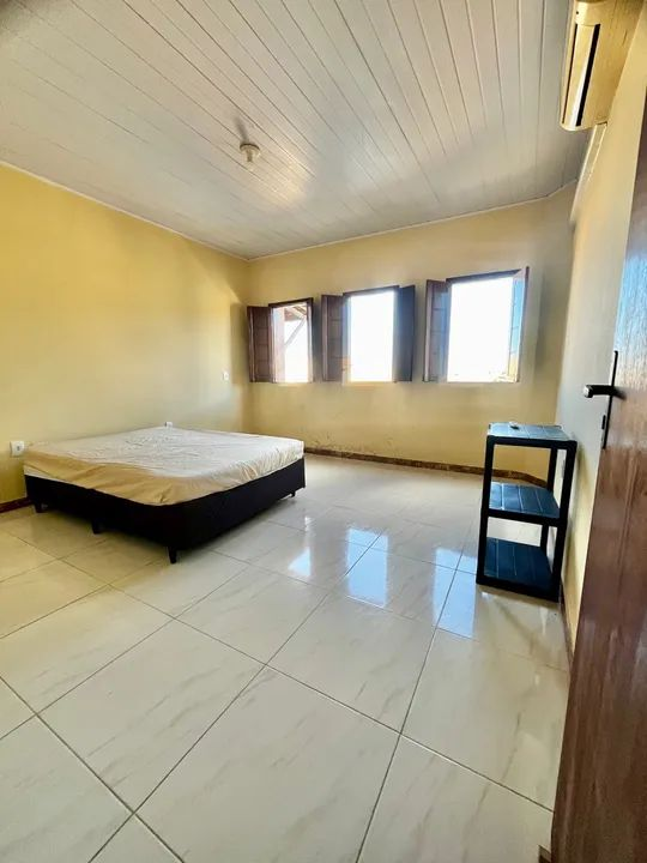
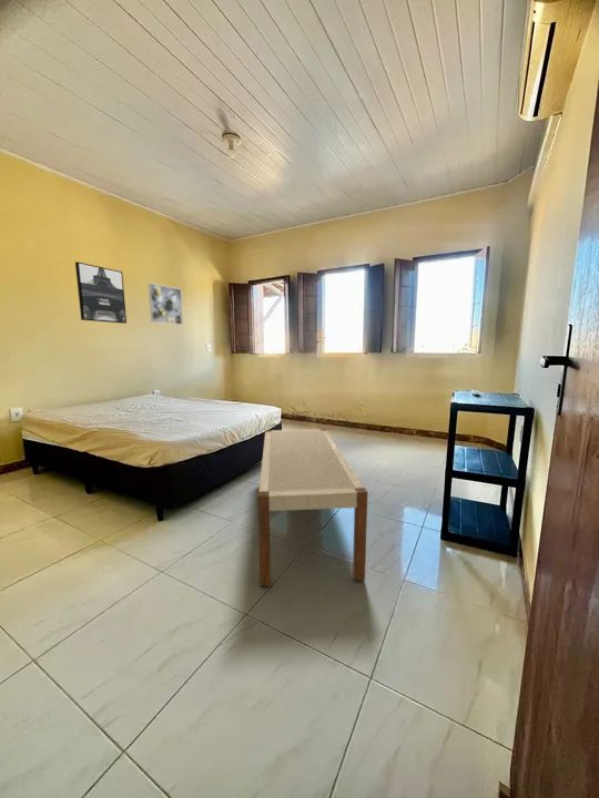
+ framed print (166, 305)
+ bench (302, 485)
+ wall art (102, 295)
